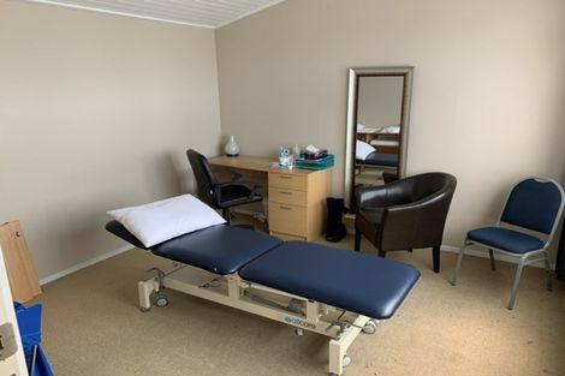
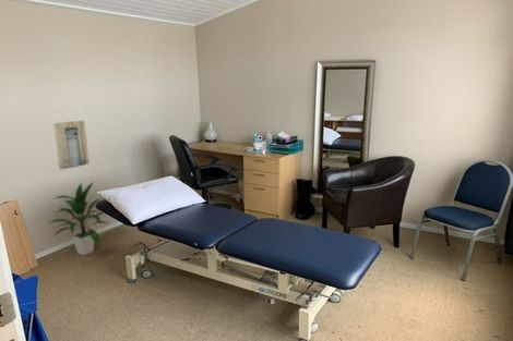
+ wall art (71, 144)
+ indoor plant (81, 219)
